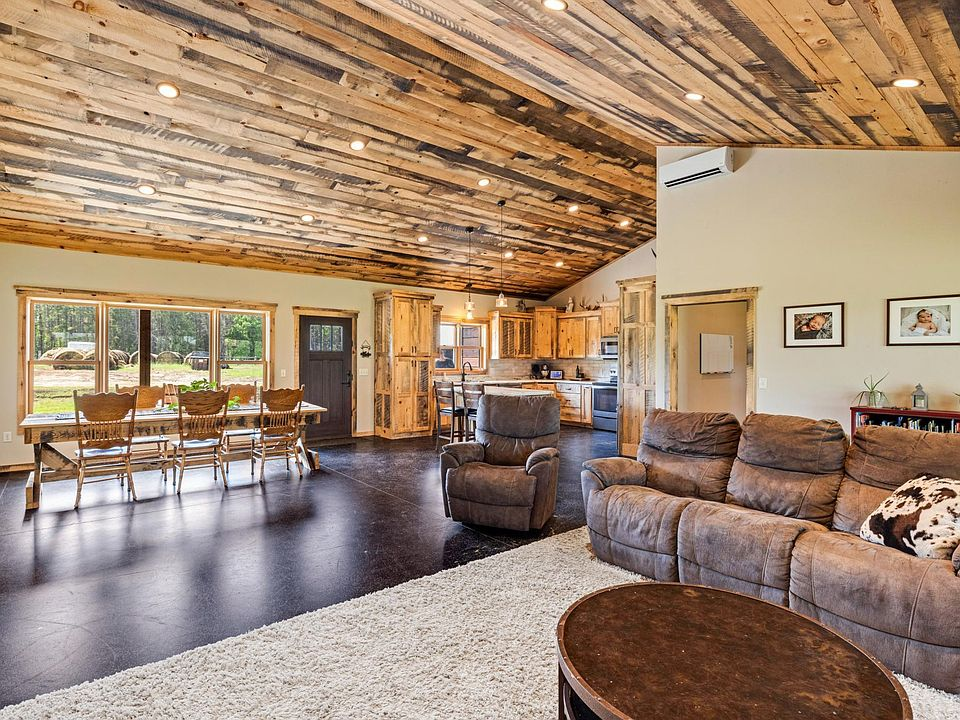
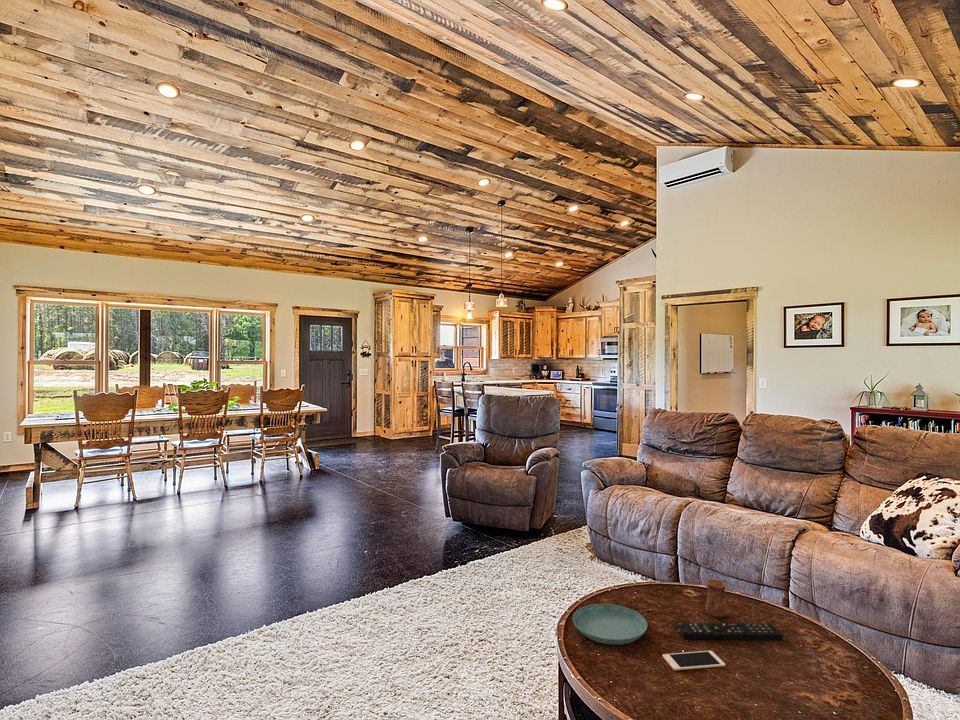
+ cup (716, 598)
+ saucer (609, 624)
+ remote control (727, 630)
+ cell phone (693, 660)
